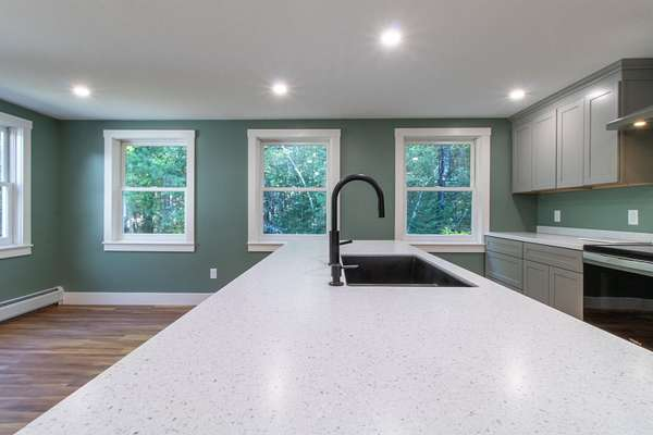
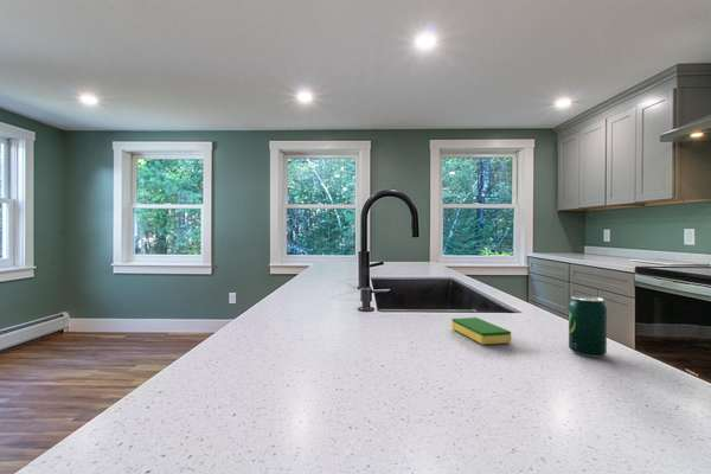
+ dish sponge (479, 329)
+ beverage can (587, 325)
